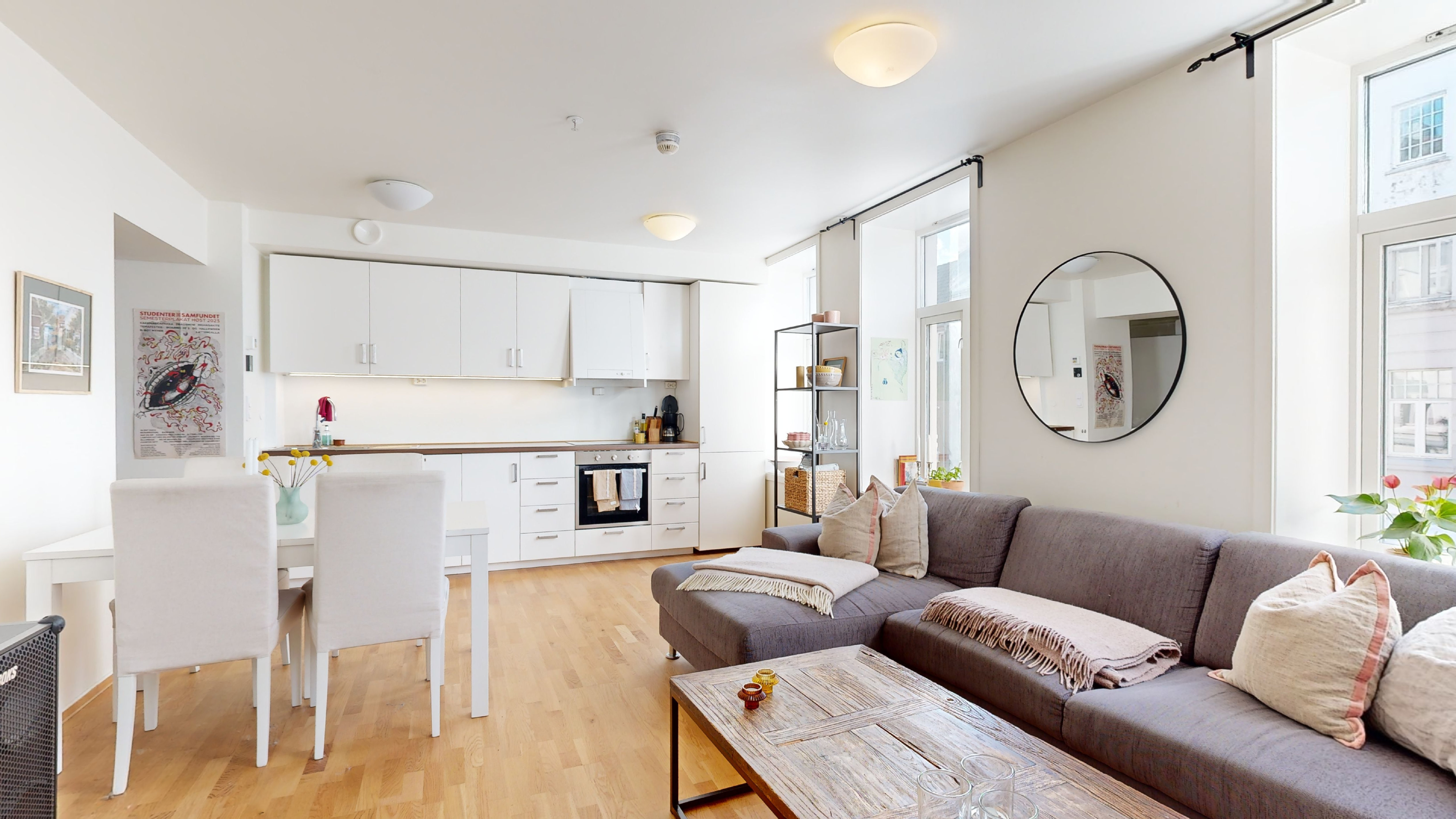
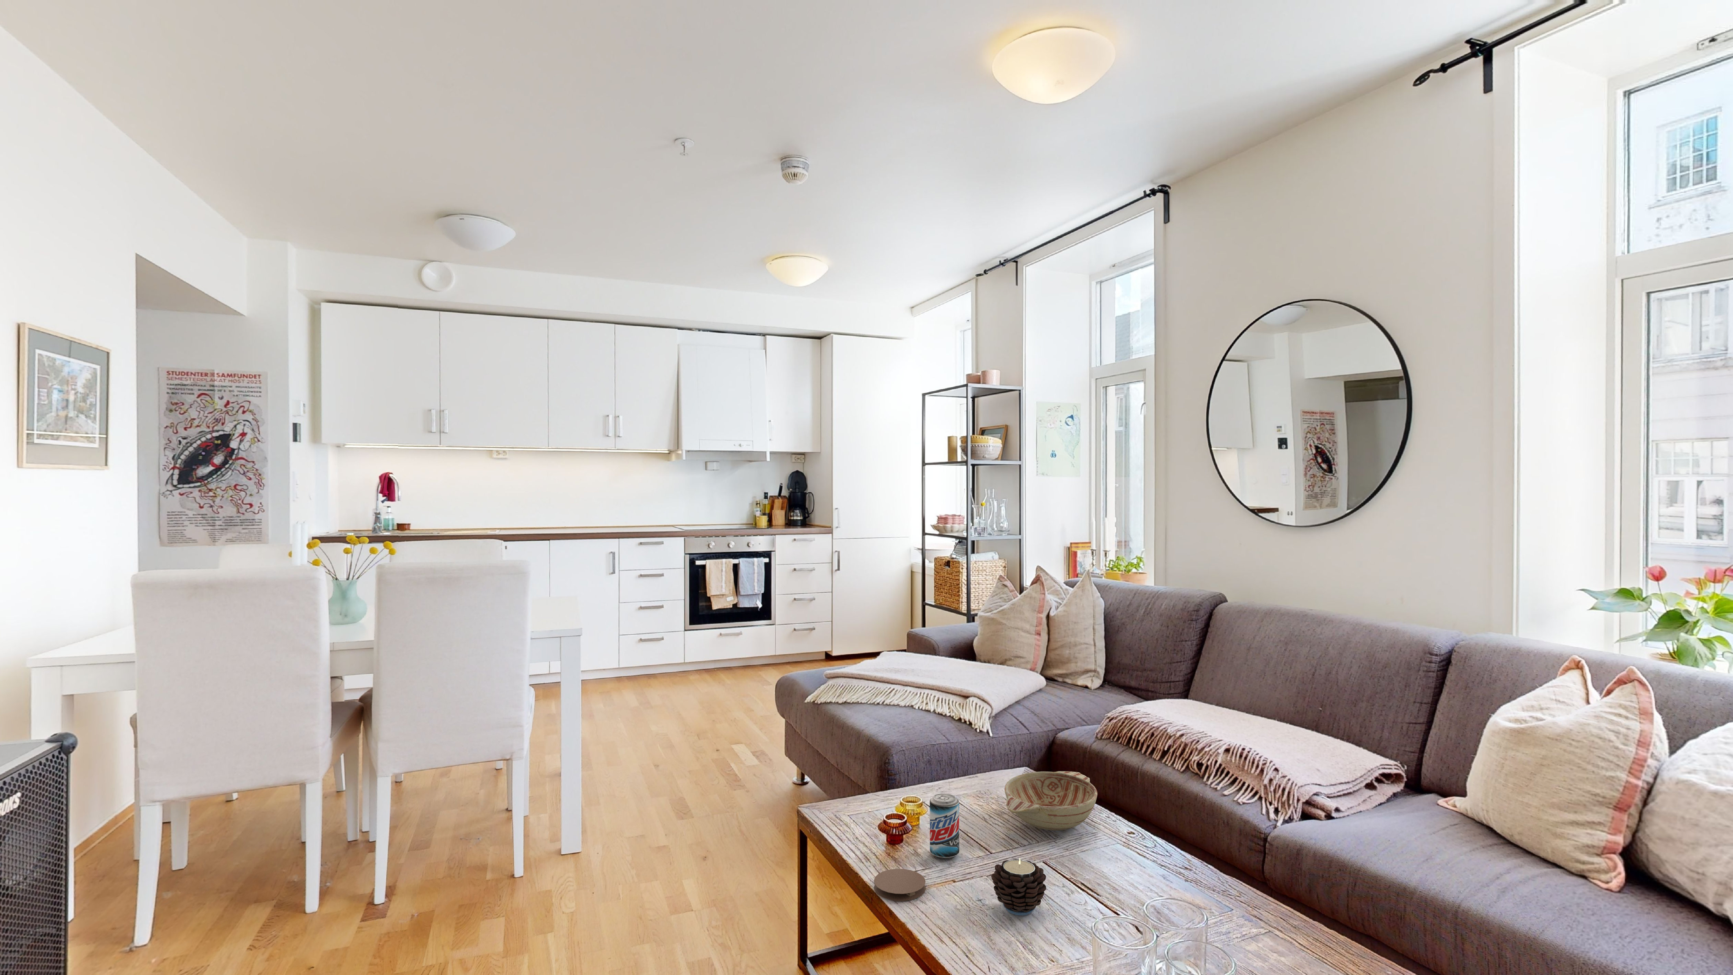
+ candle (1019, 883)
+ decorative bowl (1050, 805)
+ coaster (900, 885)
+ beer can (944, 826)
